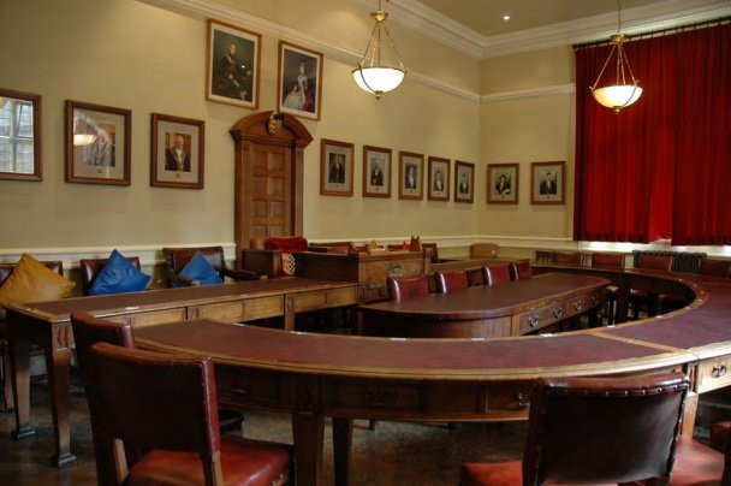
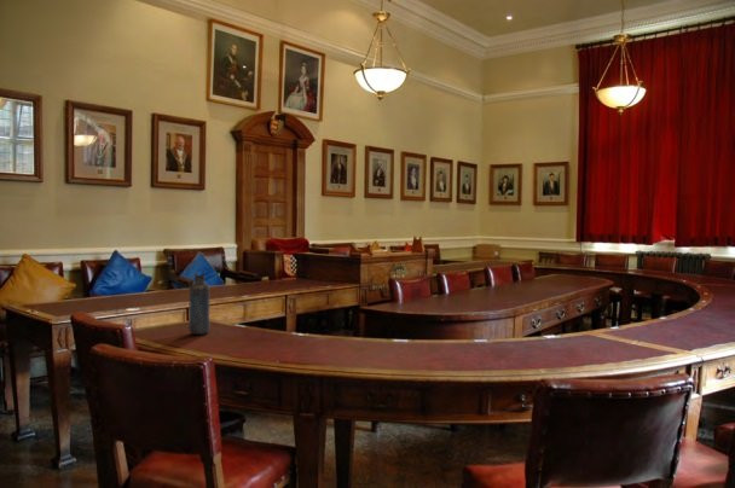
+ water bottle (198, 301)
